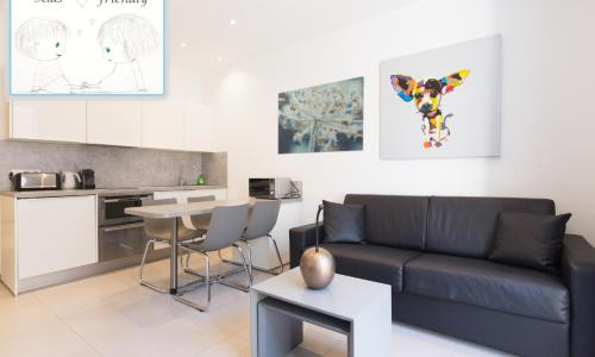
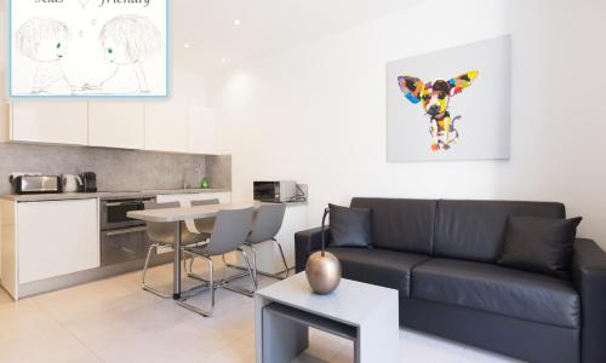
- wall art (317, 119)
